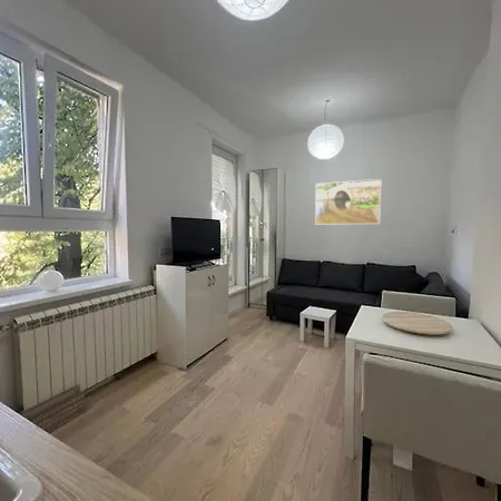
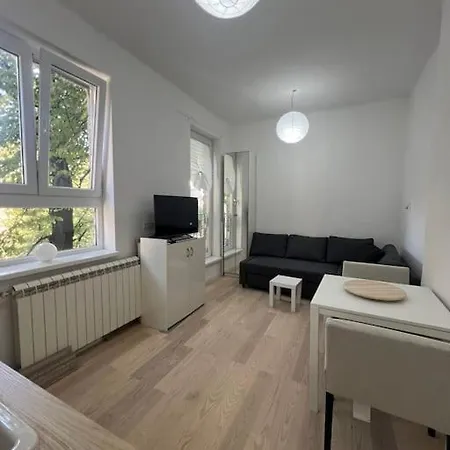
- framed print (346, 203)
